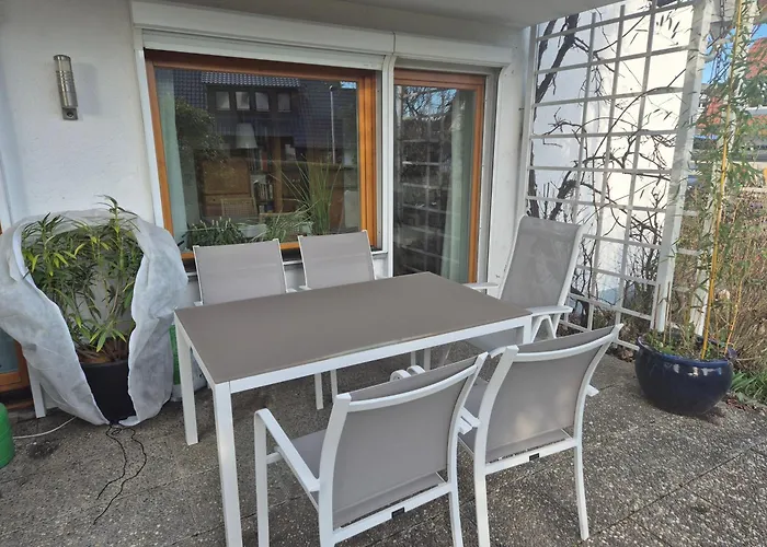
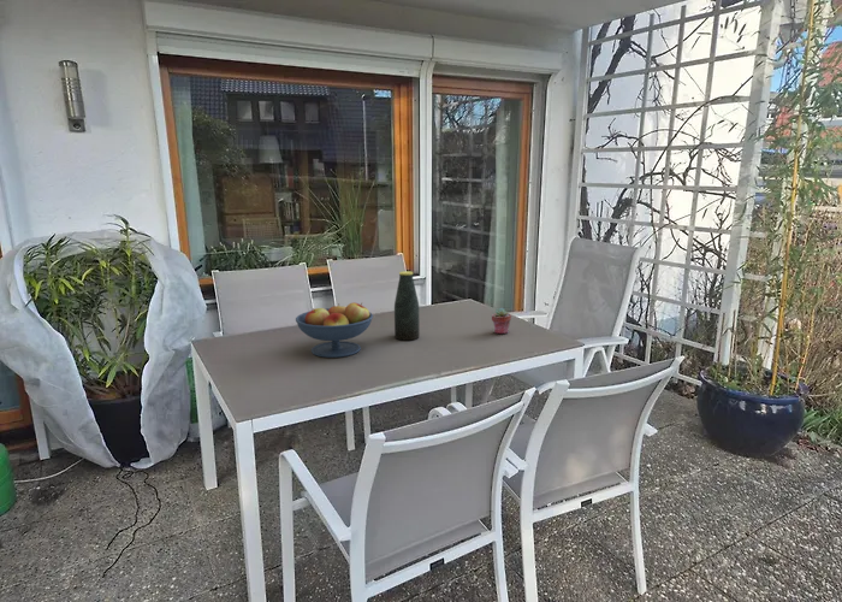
+ fruit bowl (334, 326)
+ bottle (407, 305)
+ potted succulent (500, 319)
